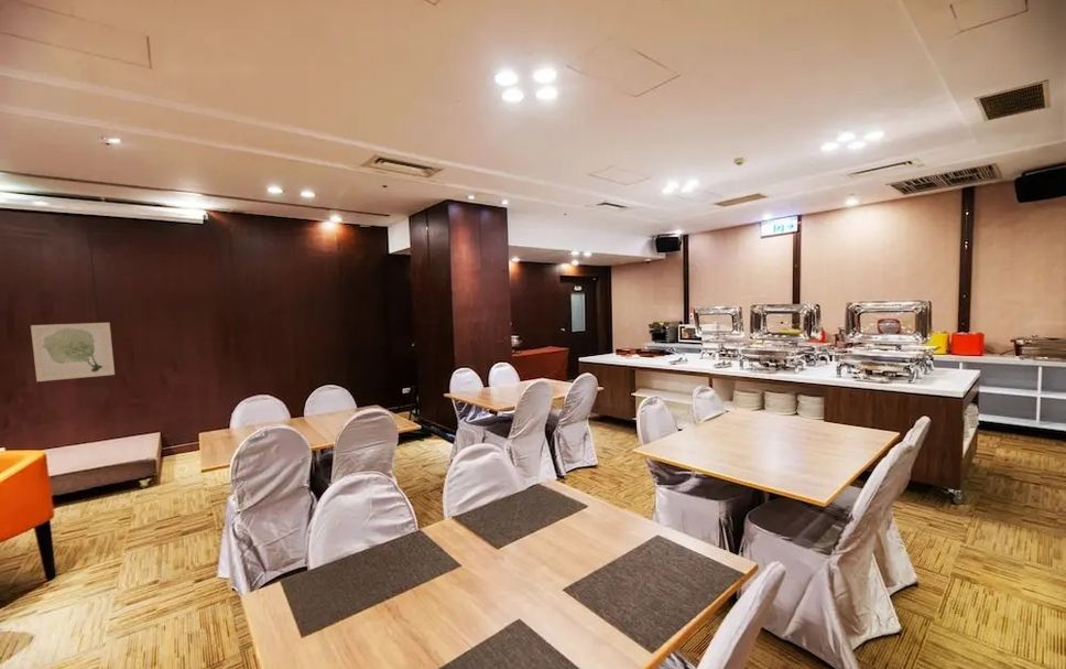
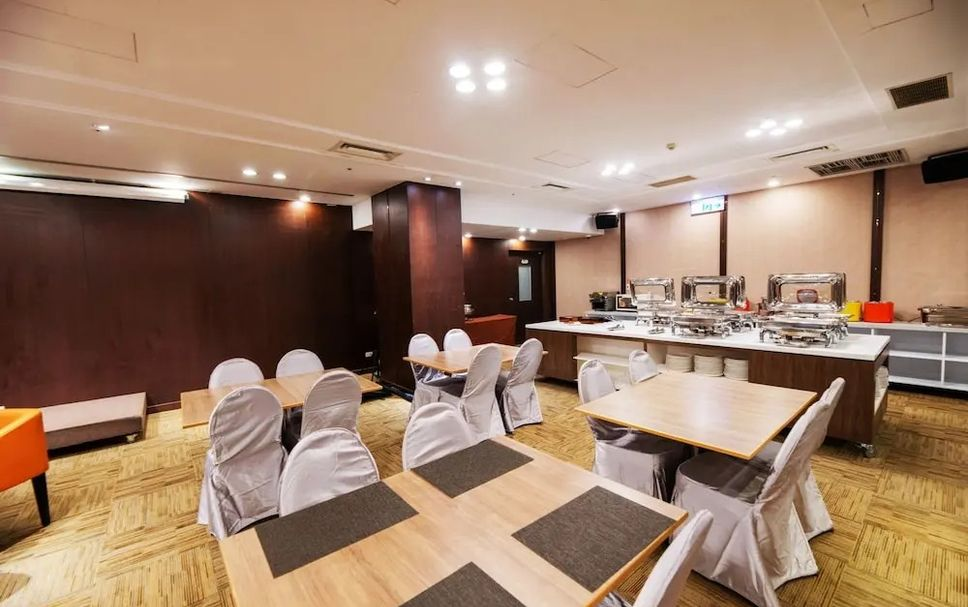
- wall art (74, 350)
